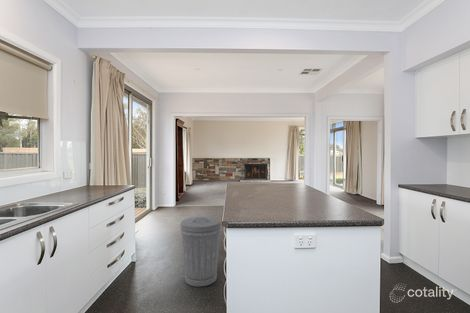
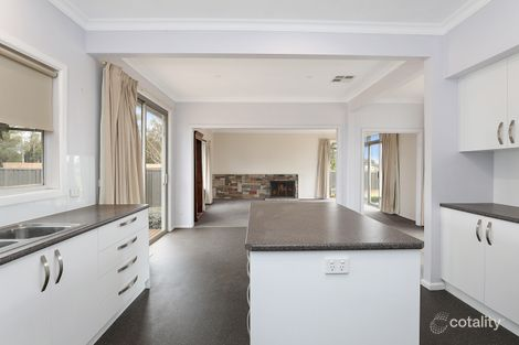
- trash can (200, 248)
